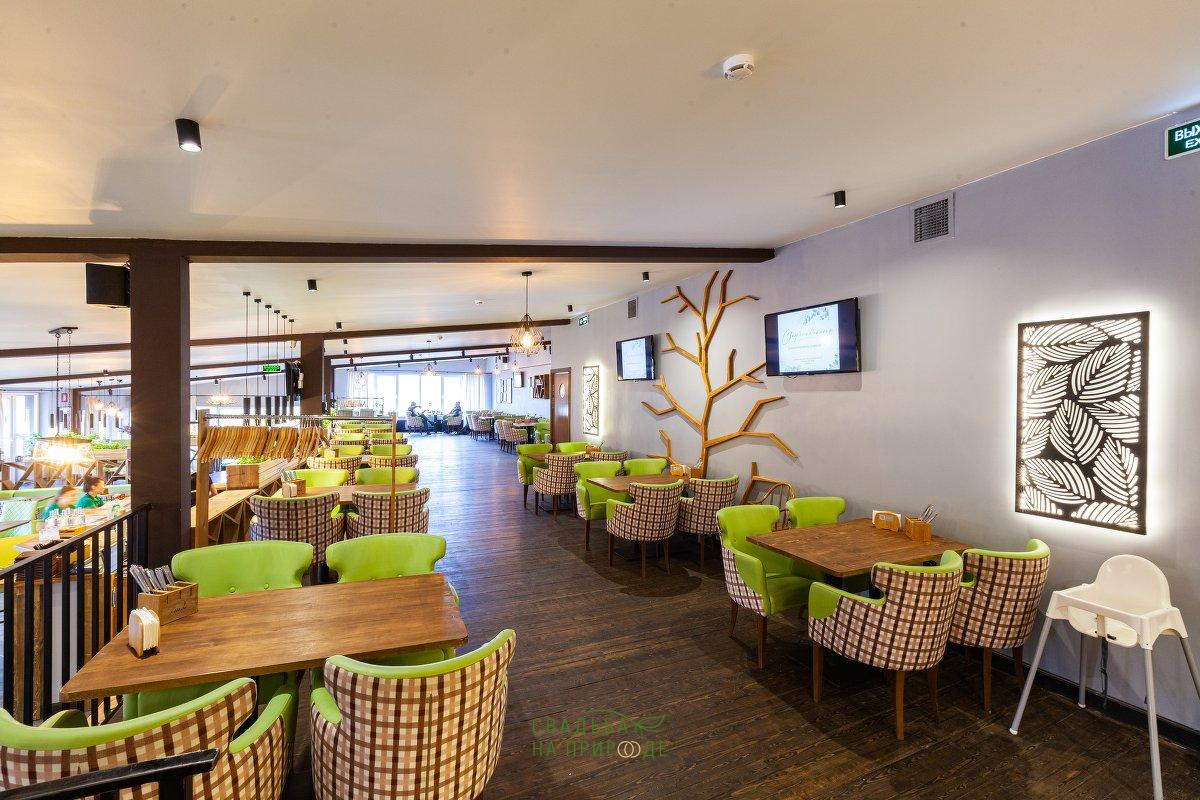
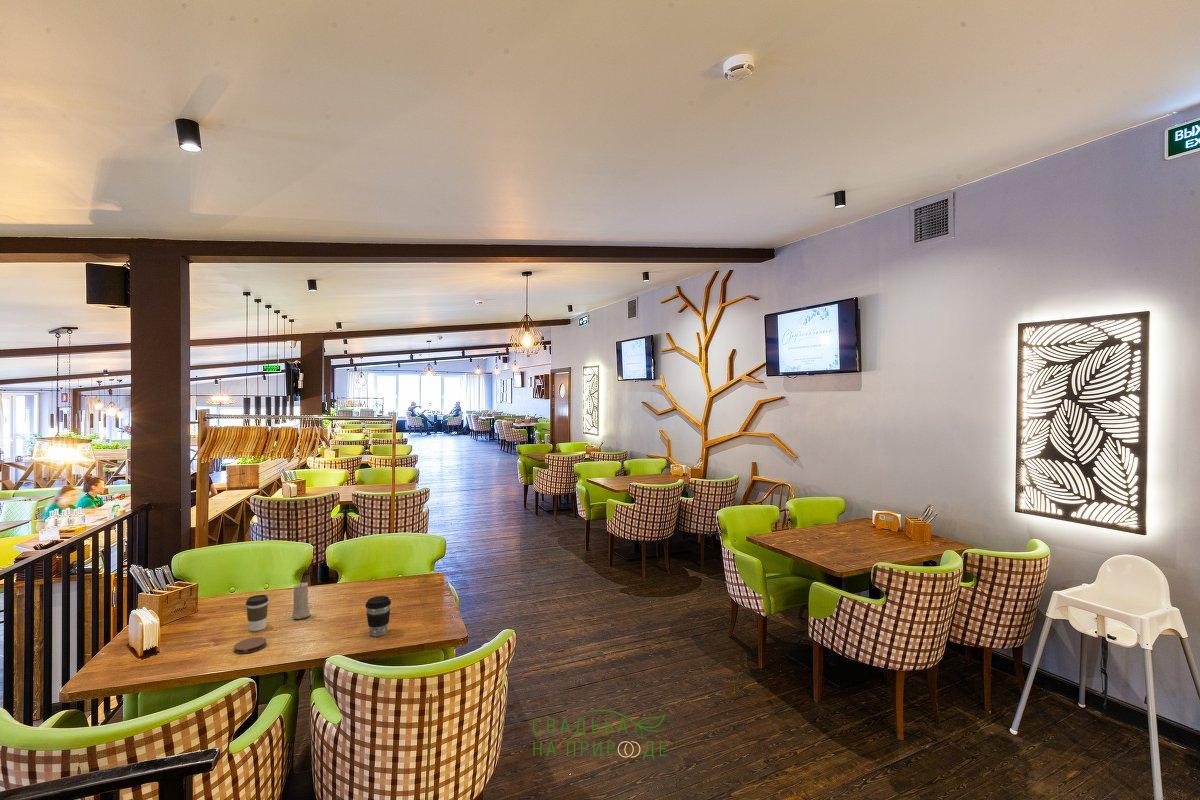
+ coffee cup (257, 613)
+ coaster (250, 645)
+ candle (301, 598)
+ coffee cup (378, 616)
